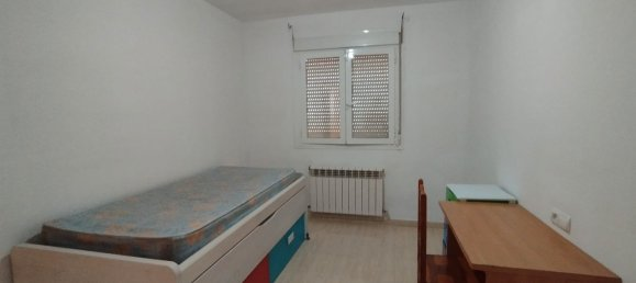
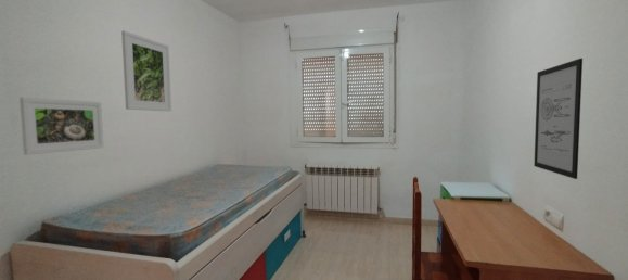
+ wall art (554, 119)
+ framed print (149, 75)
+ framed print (66, 125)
